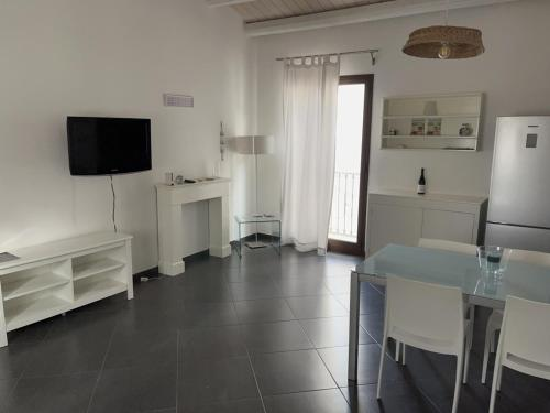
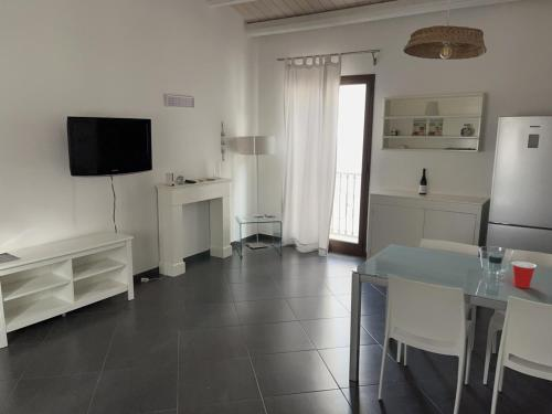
+ cup (522, 275)
